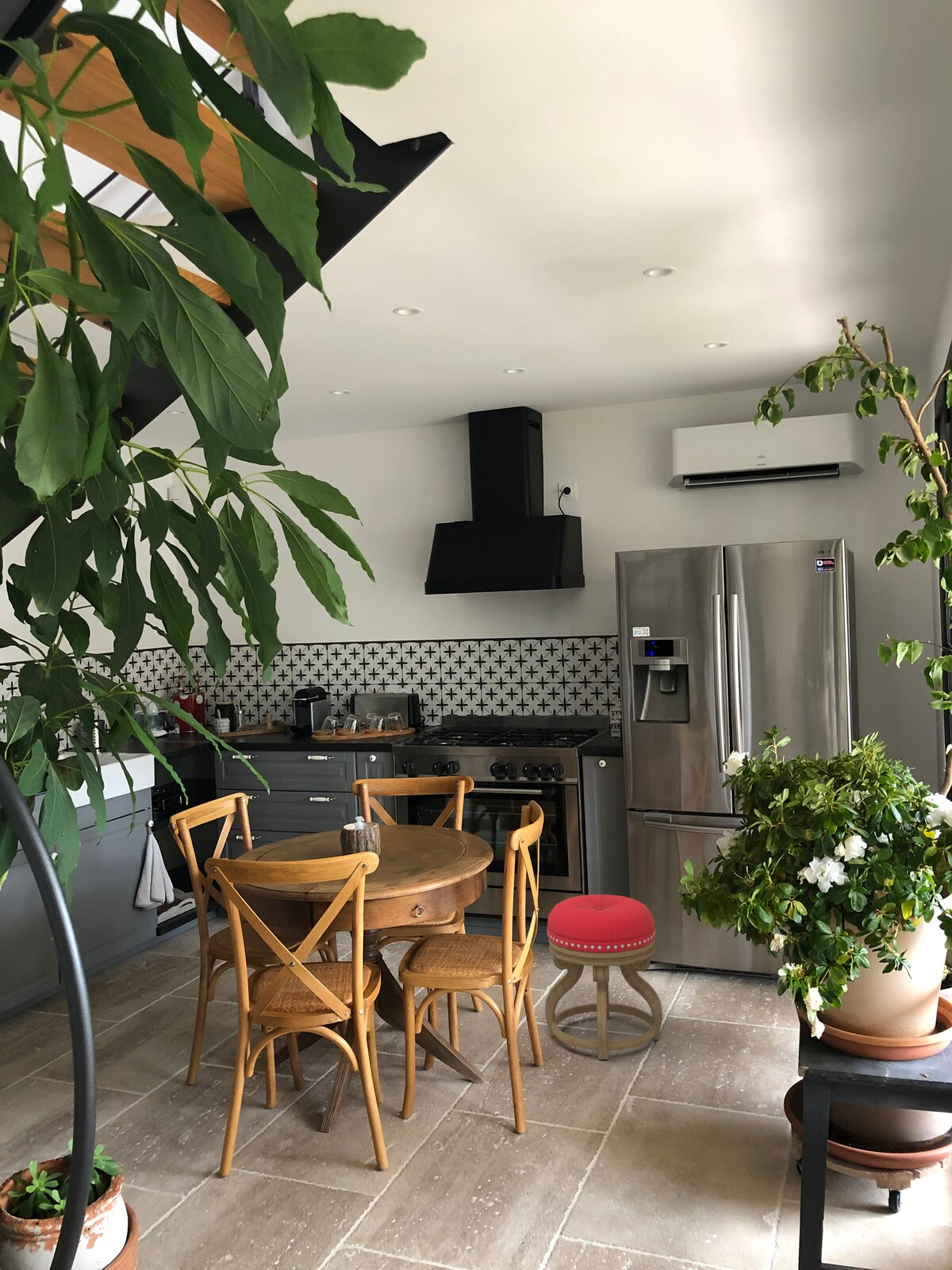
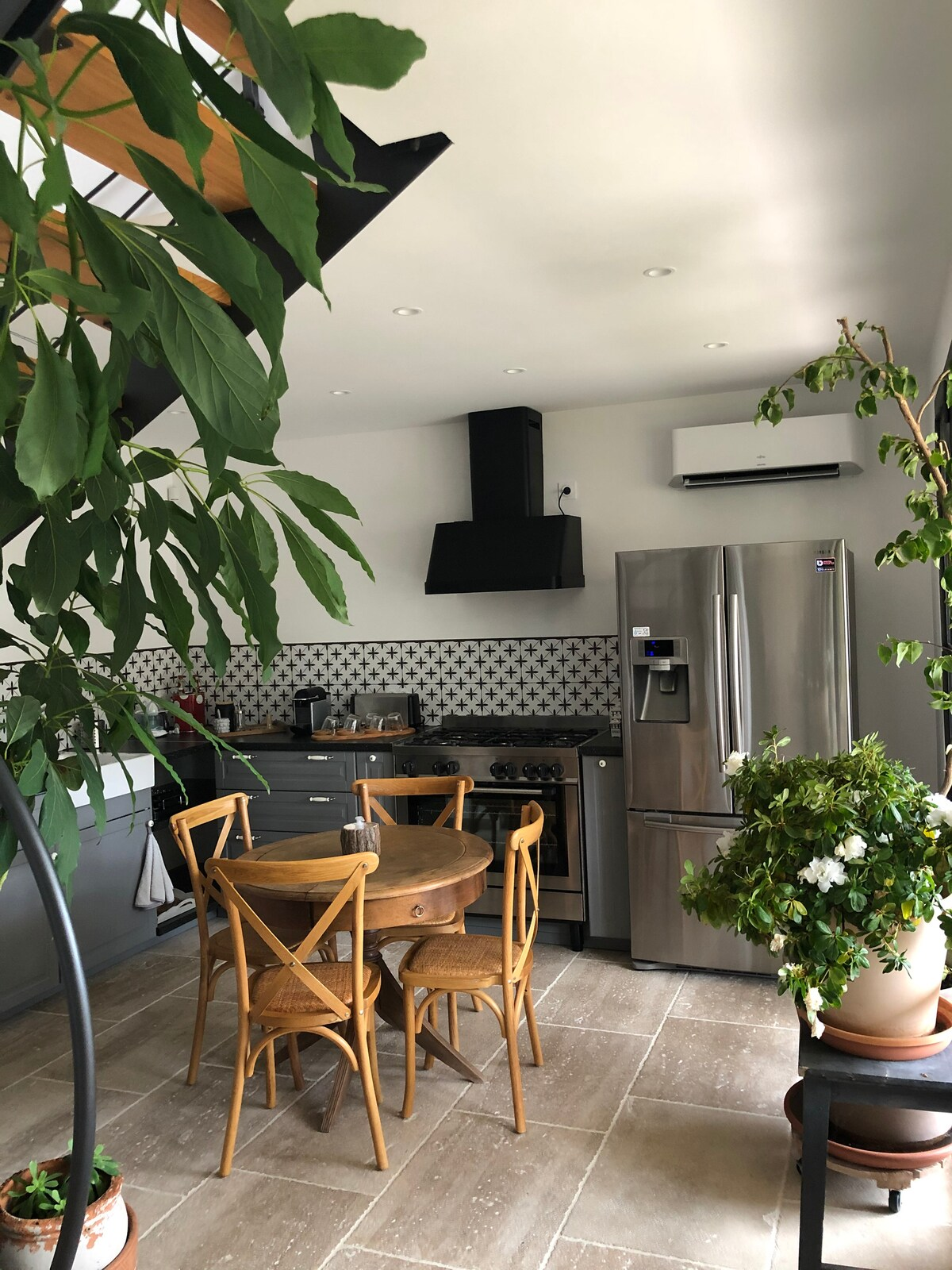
- stool (601, 970)
